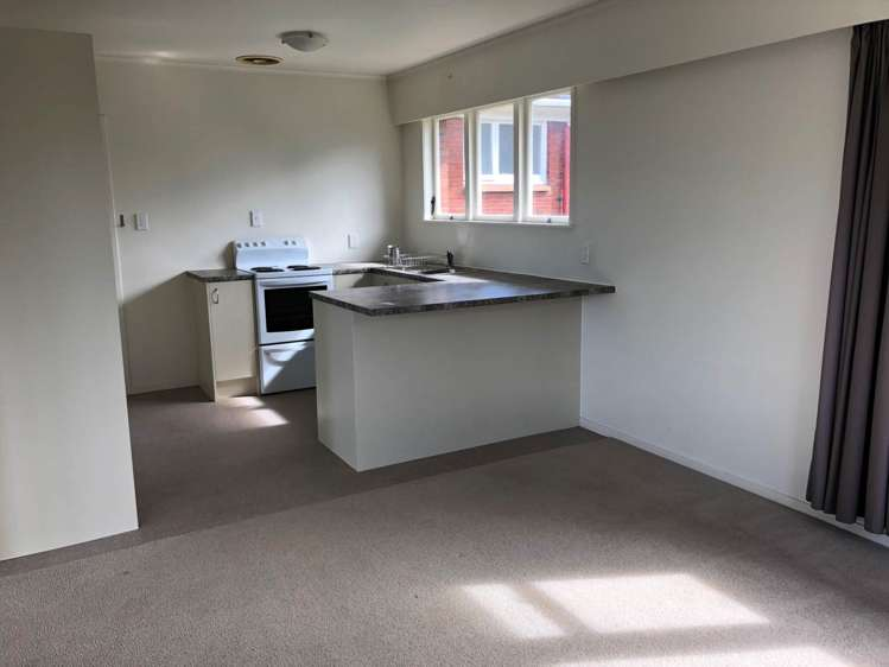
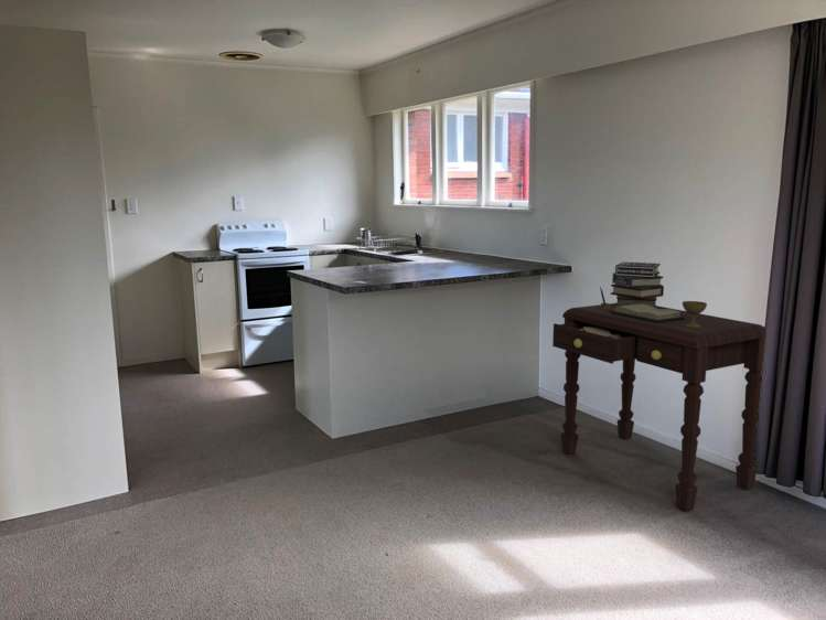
+ desk (646, 363)
